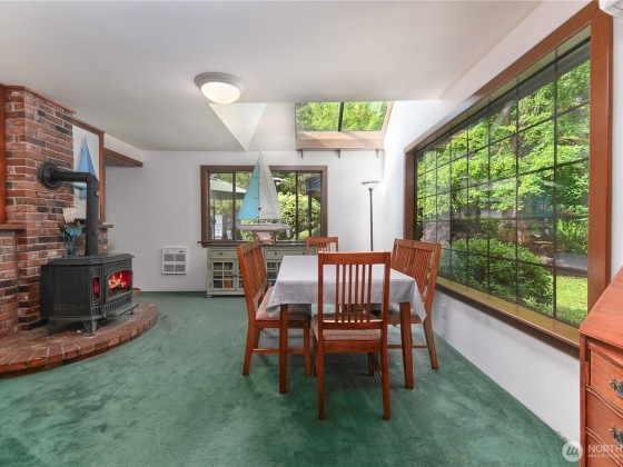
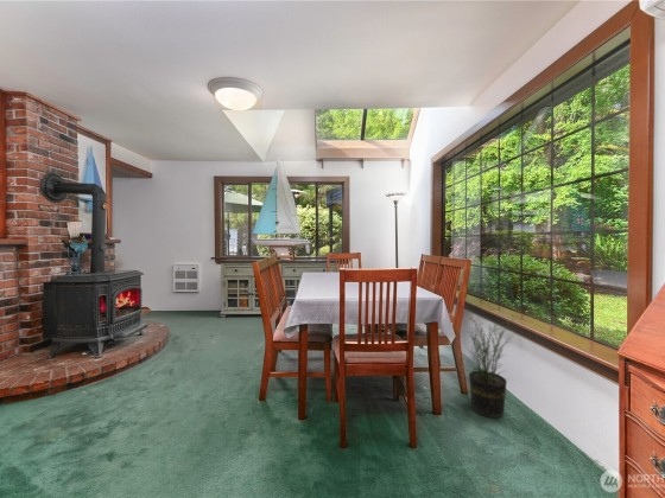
+ potted plant (489, 360)
